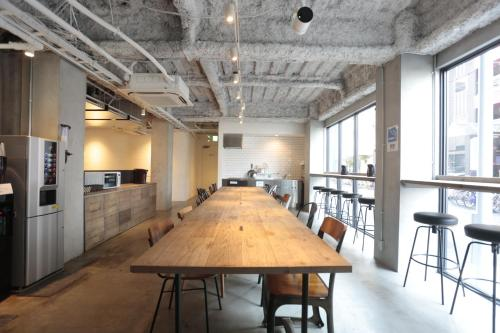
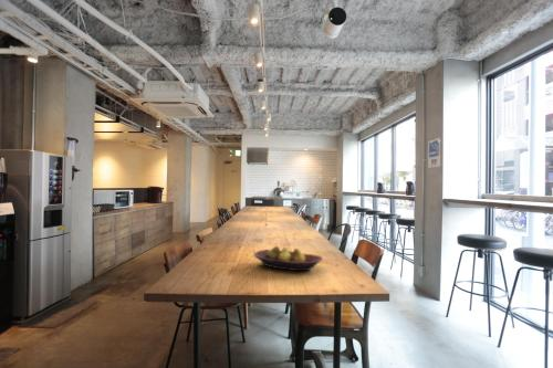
+ fruit bowl (286, 256)
